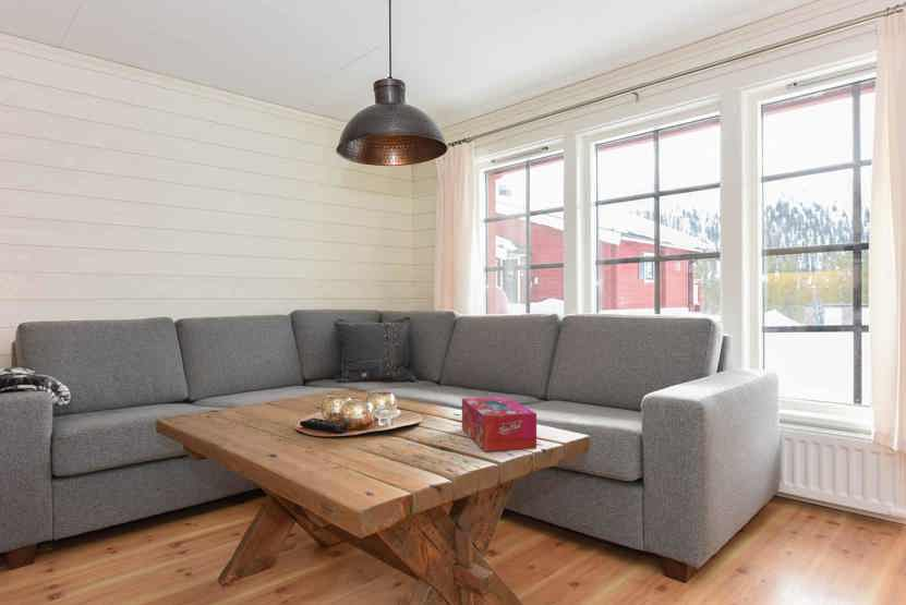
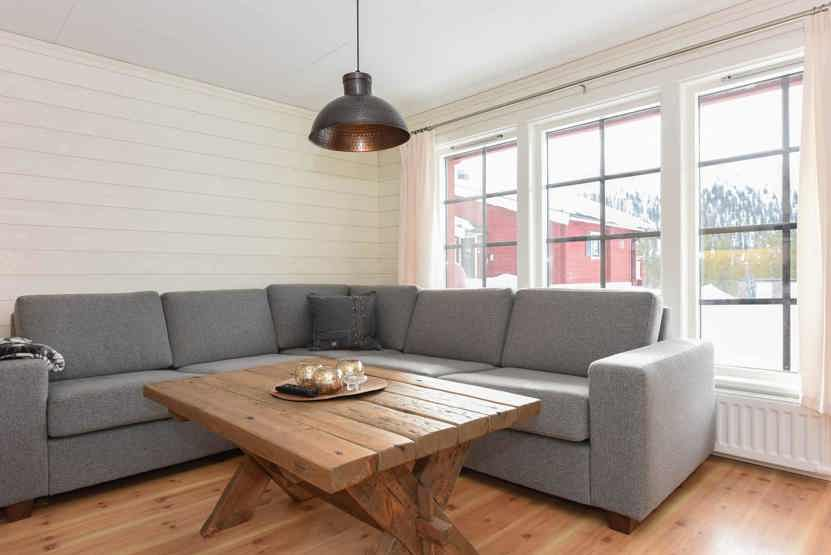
- tissue box (496, 421)
